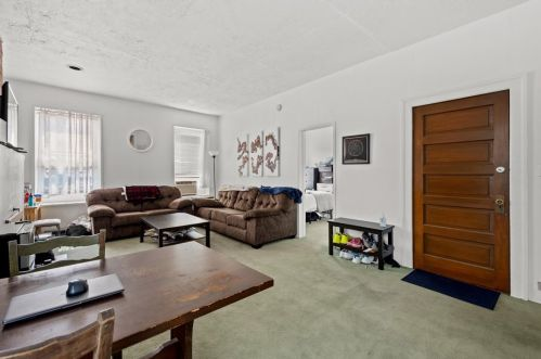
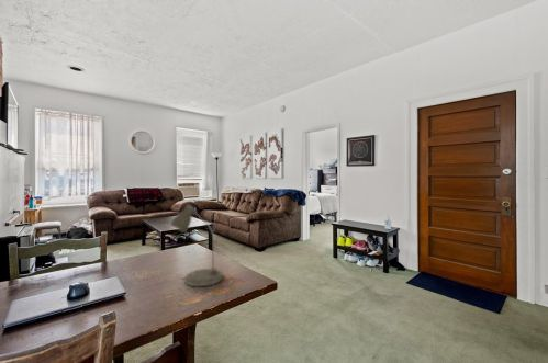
+ desk lamp (212, 241)
